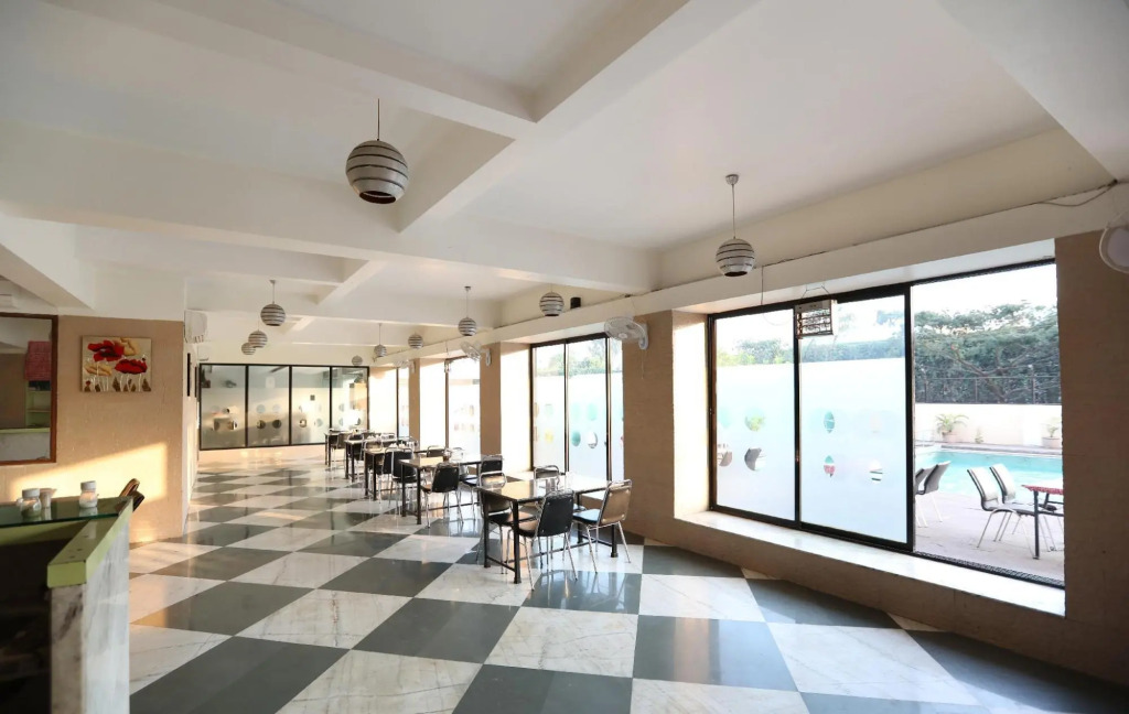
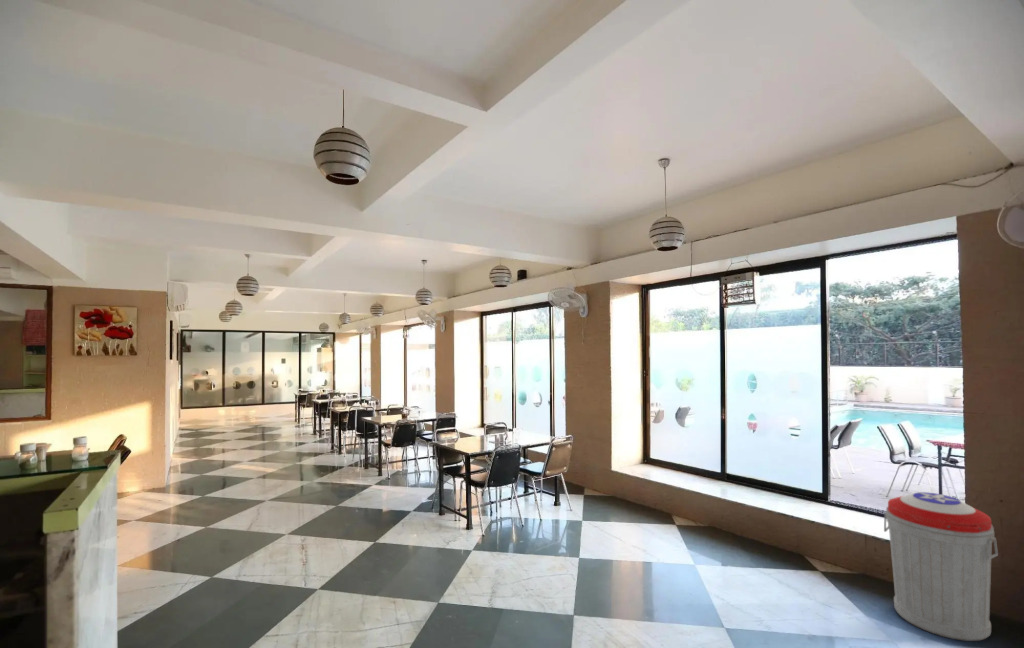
+ trash can (938, 558)
